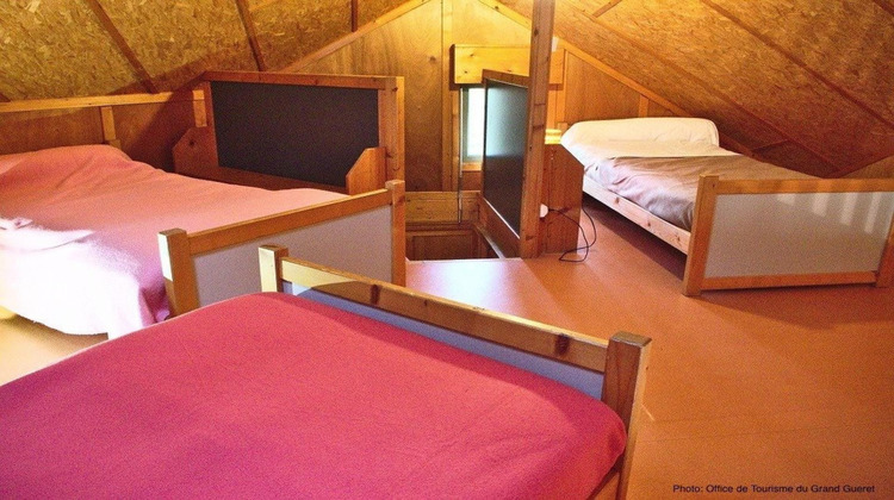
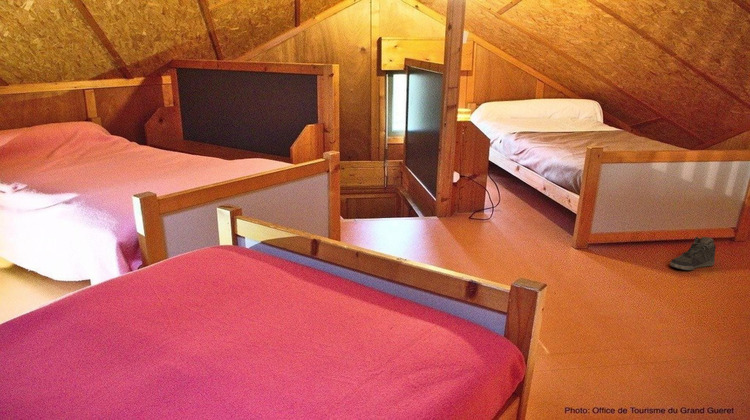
+ sneaker (693, 252)
